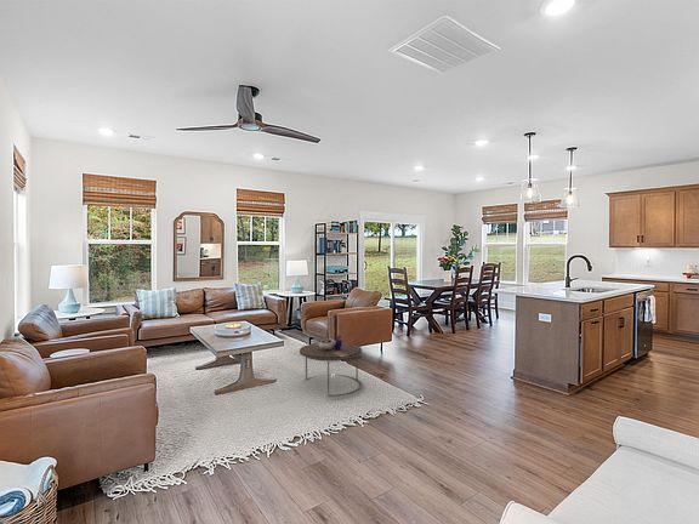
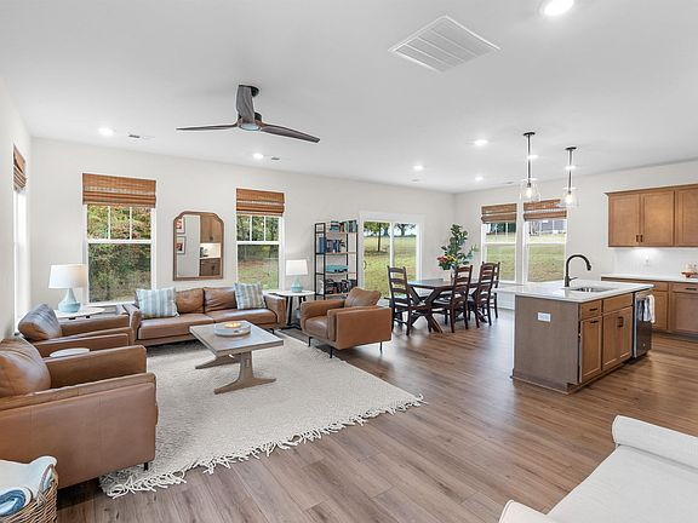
- side table (330, 359)
